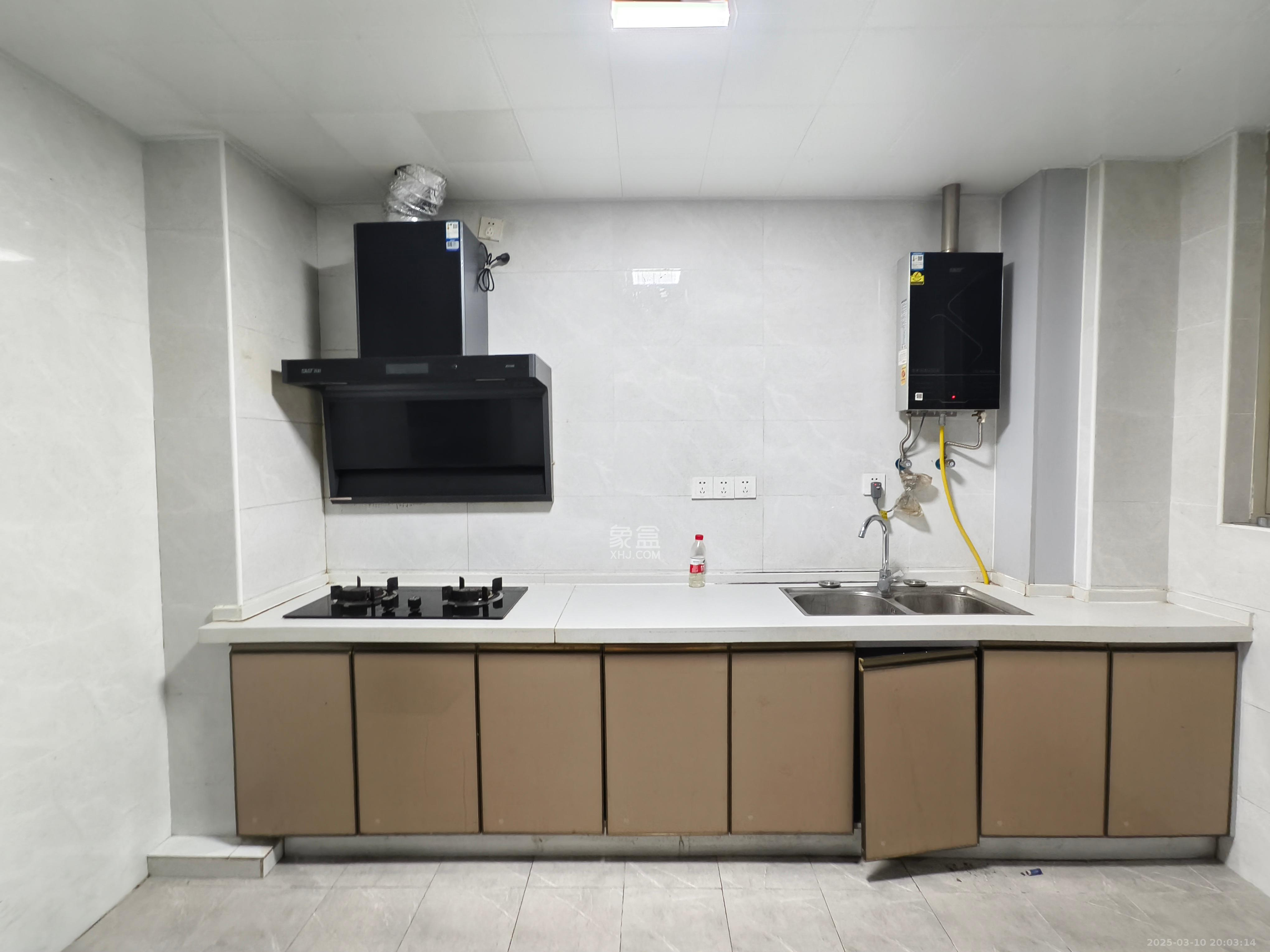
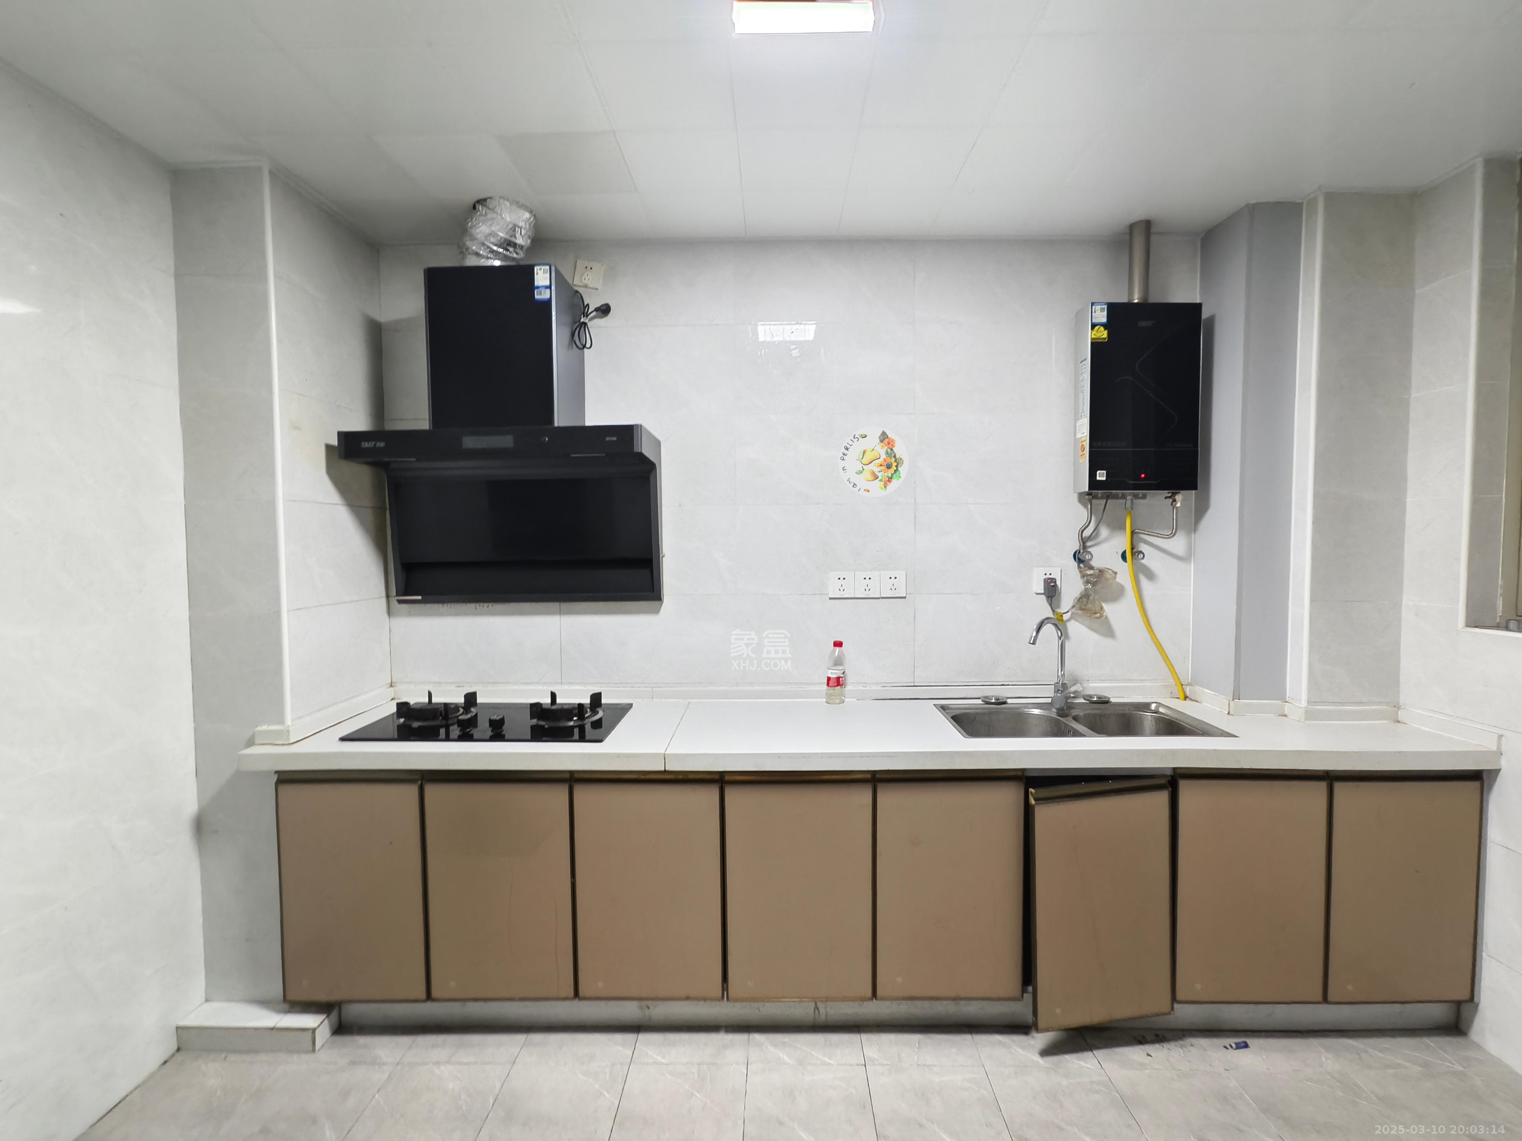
+ decorative plate (874, 461)
